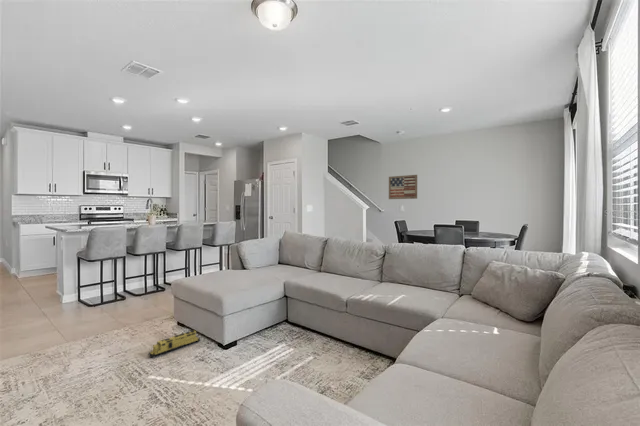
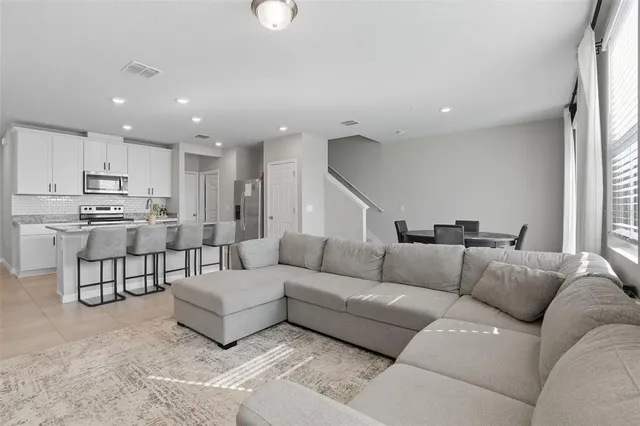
- wall art (402, 187)
- toy train (175, 342)
